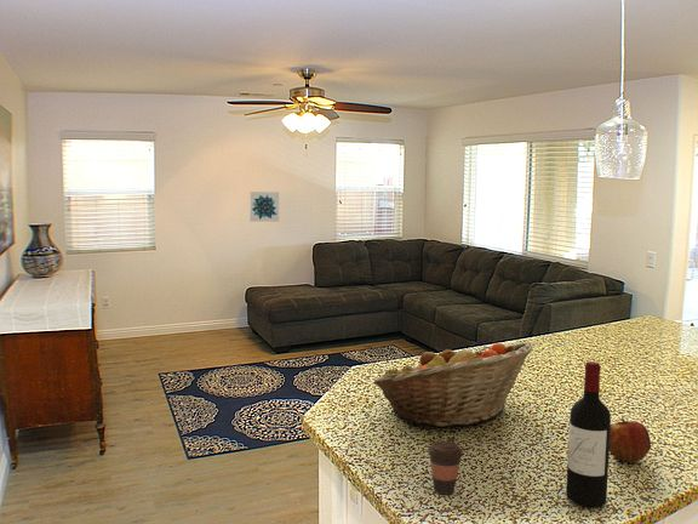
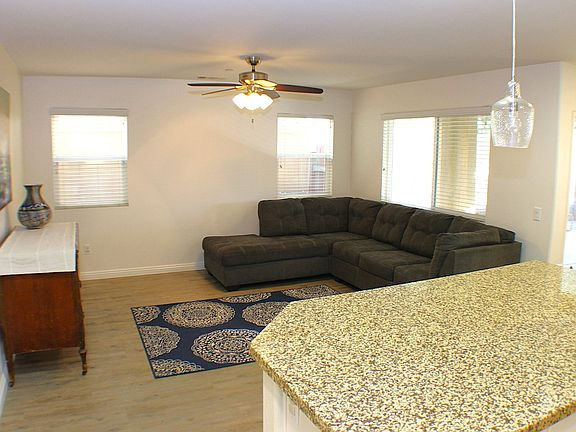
- wine bottle (589, 432)
- coffee cup (445, 467)
- fruit basket (454, 376)
- wall art (264, 206)
- apple (628, 439)
